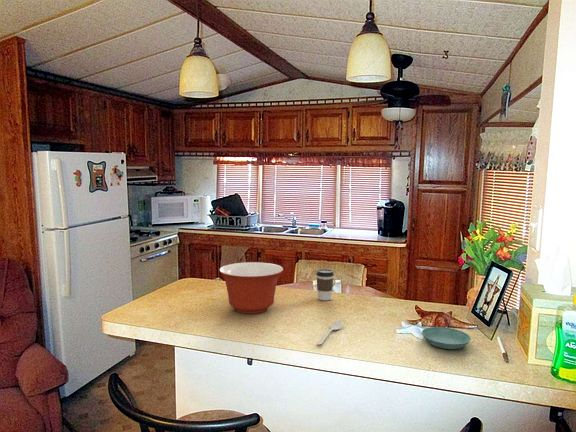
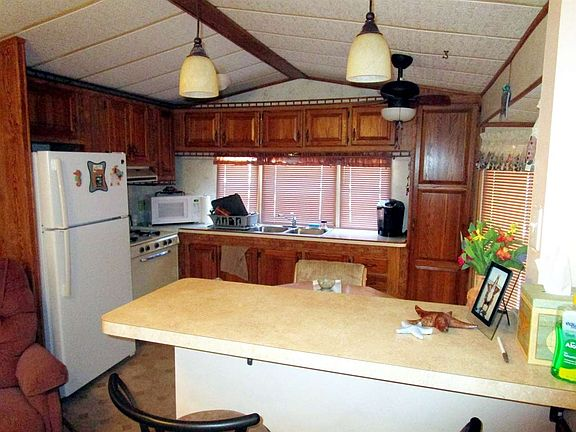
- mixing bowl (251, 288)
- saucer (445, 338)
- spoon (329, 331)
- coffee cup (324, 284)
